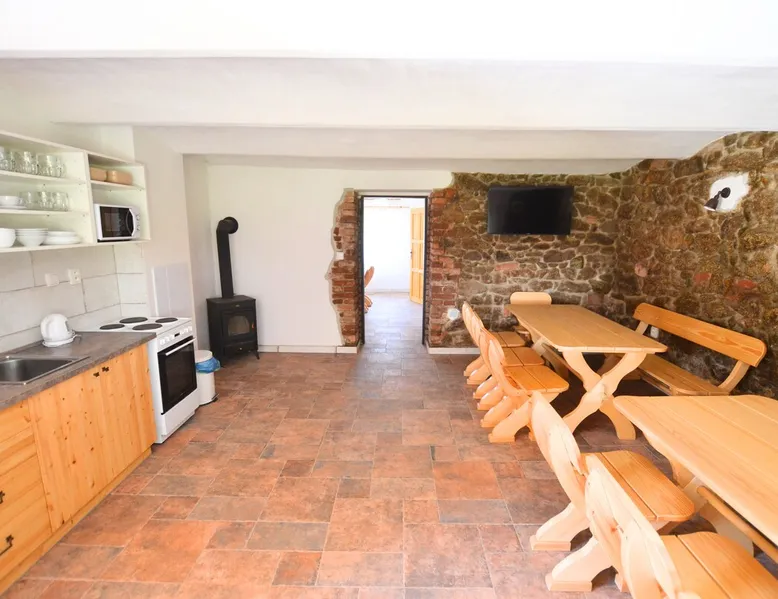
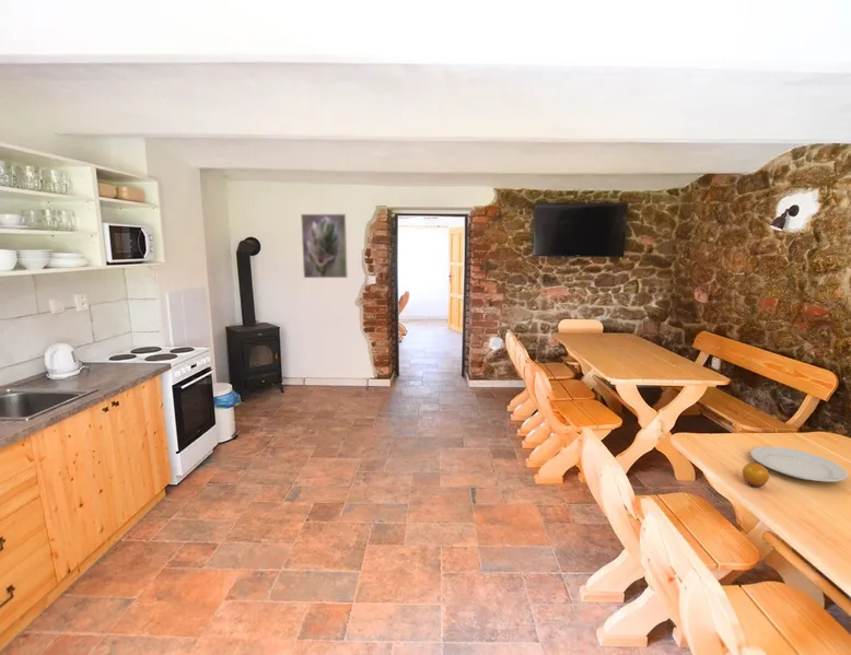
+ chinaware (796, 465)
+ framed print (324, 246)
+ fruit (755, 473)
